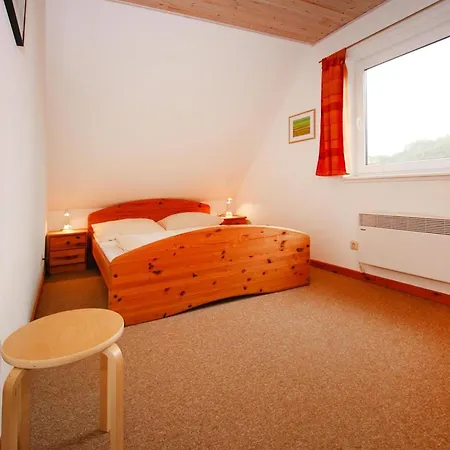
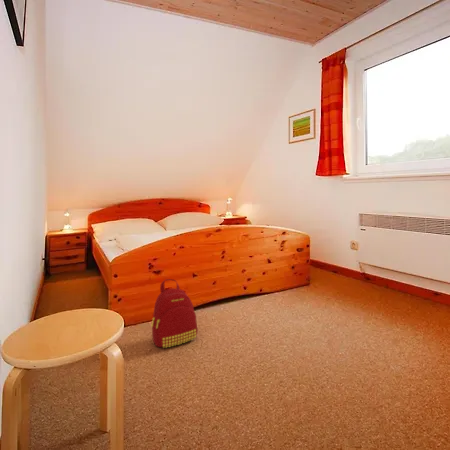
+ backpack (173, 311)
